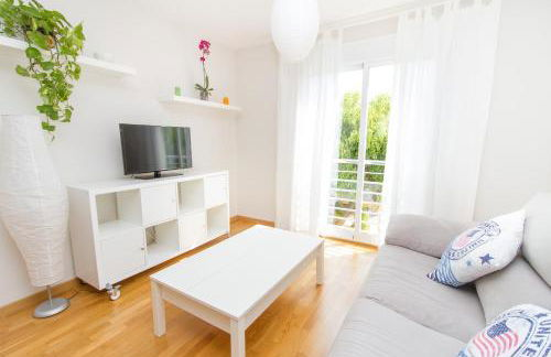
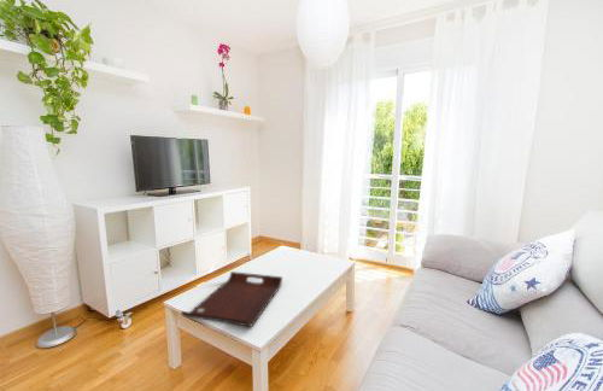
+ serving tray (238, 296)
